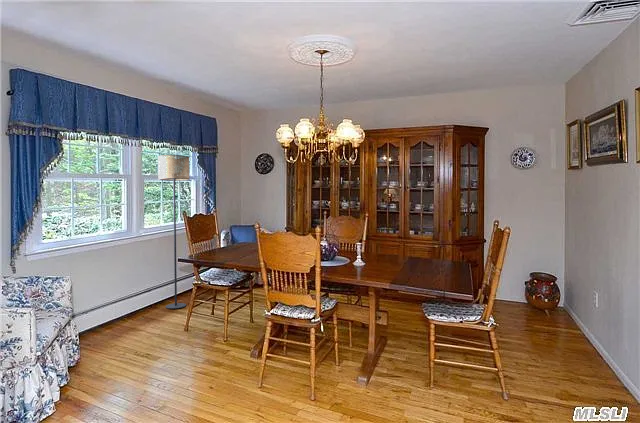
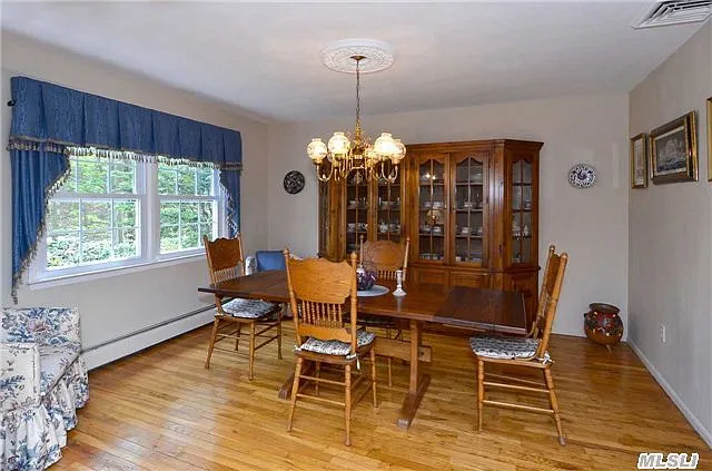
- floor lamp (174, 231)
